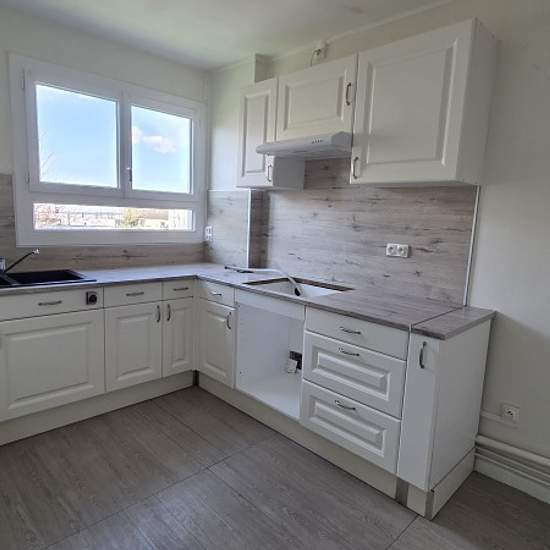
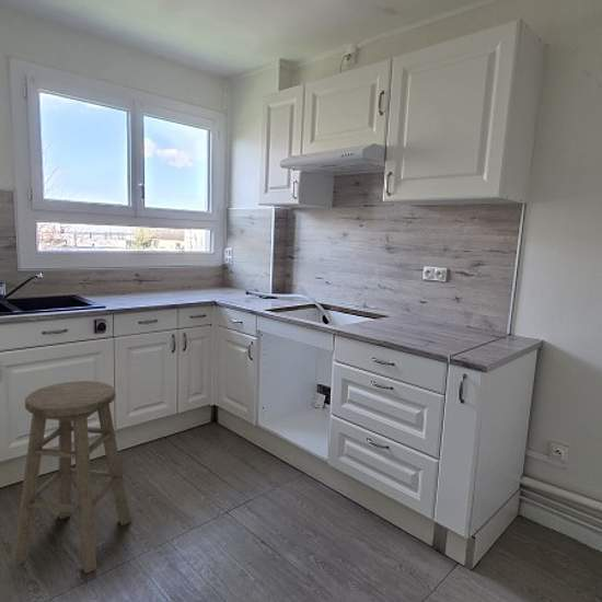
+ bar stool (73, 468)
